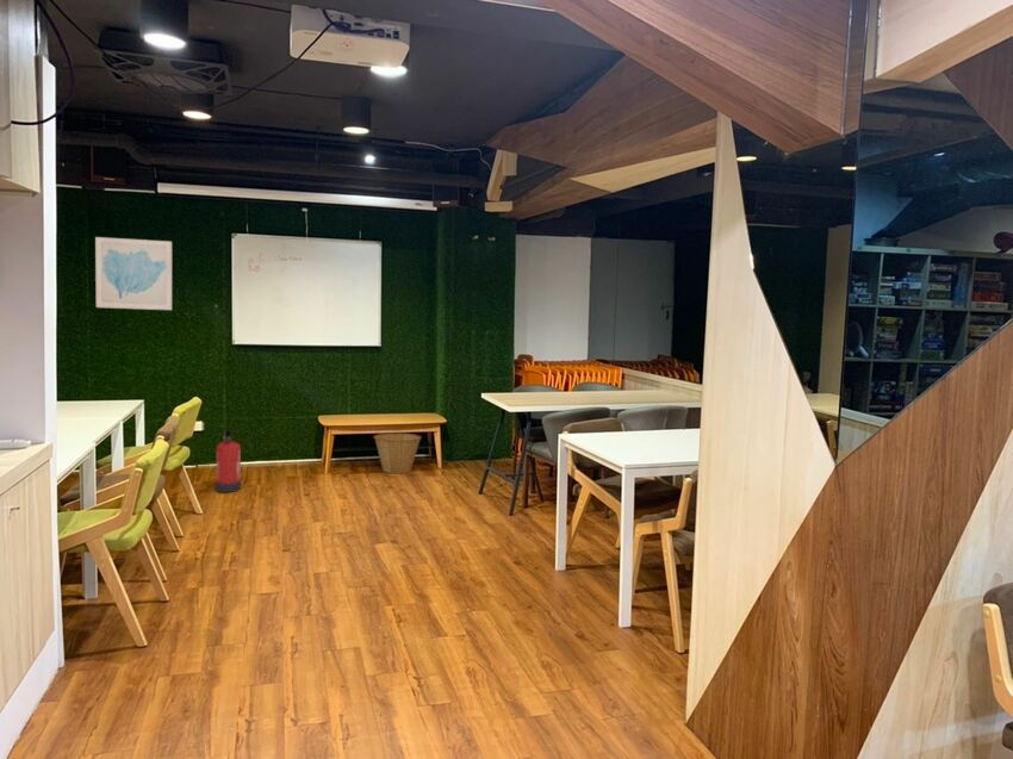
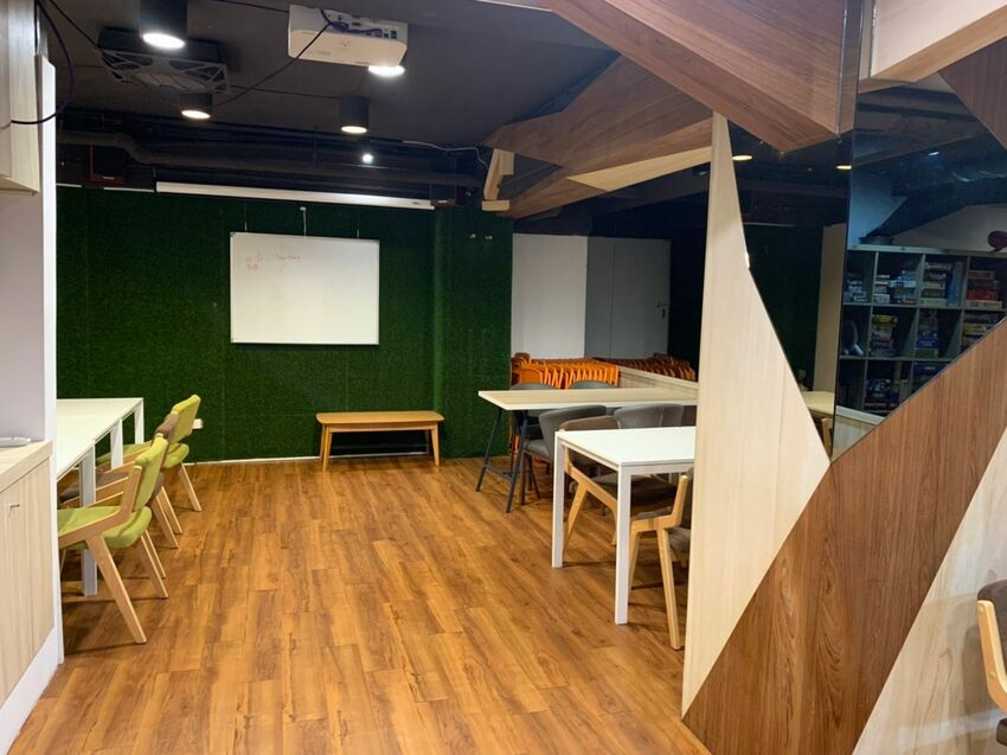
- wall art (133, 274)
- basket (397, 453)
- fire extinguisher (228, 458)
